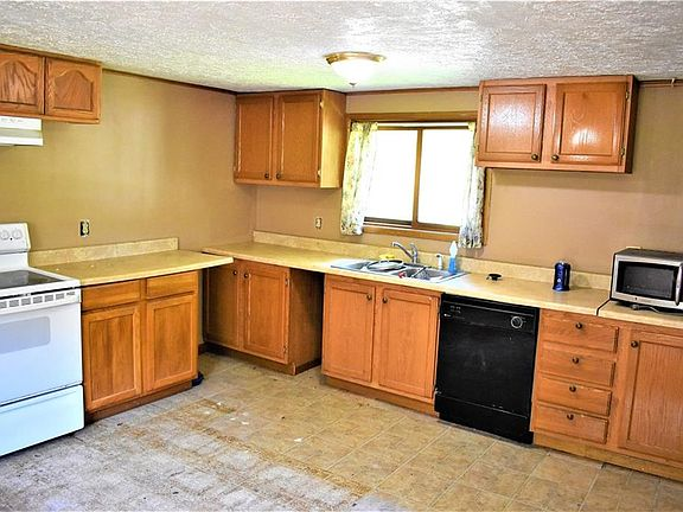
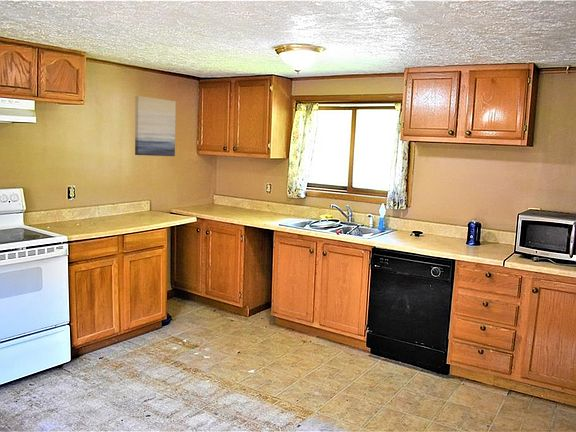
+ wall art (156, 127)
